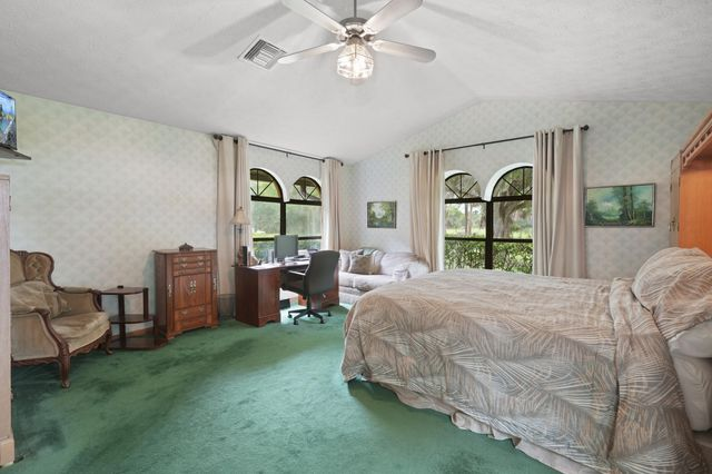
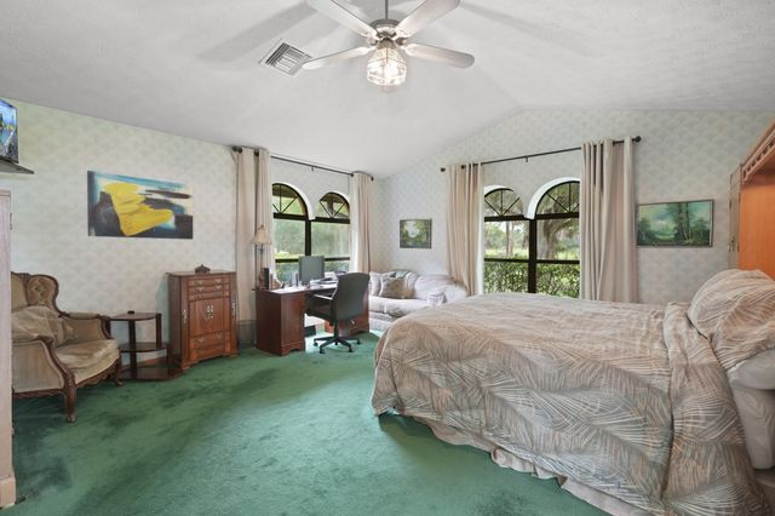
+ wall art (144, 208)
